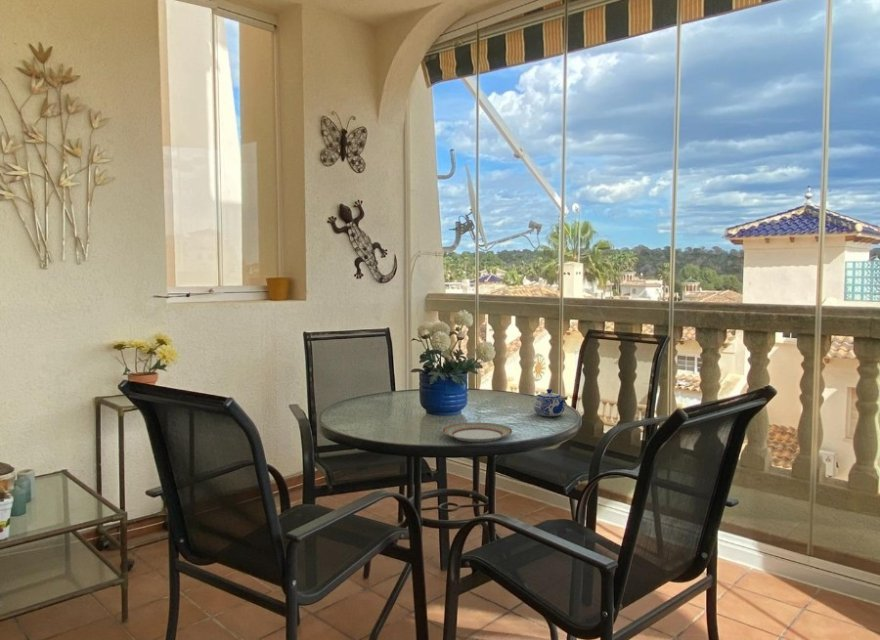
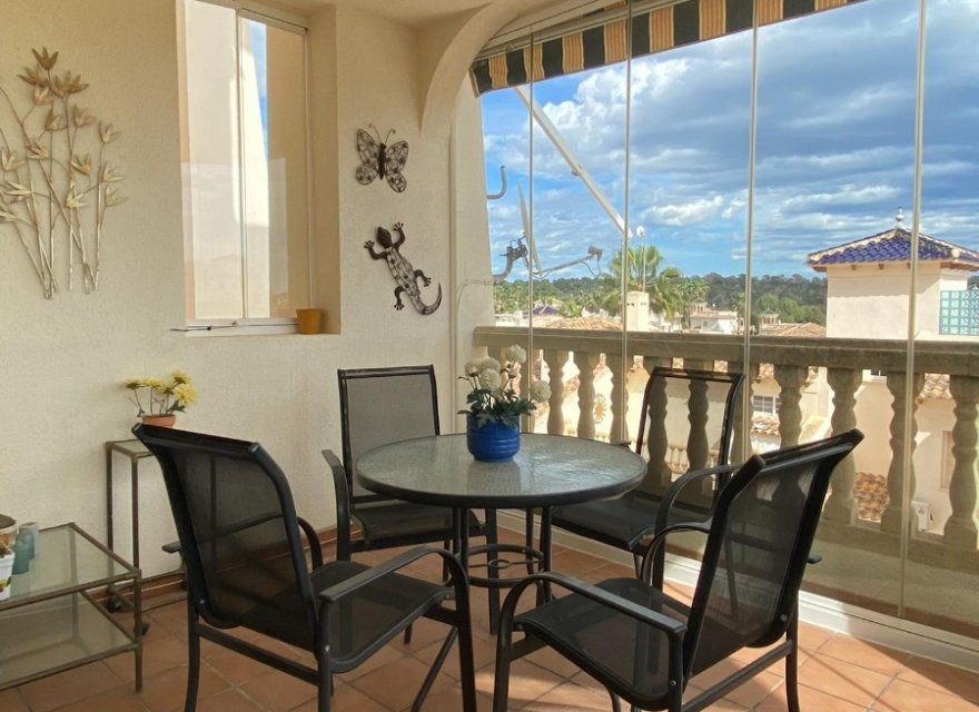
- teapot (550, 402)
- plate (477, 433)
